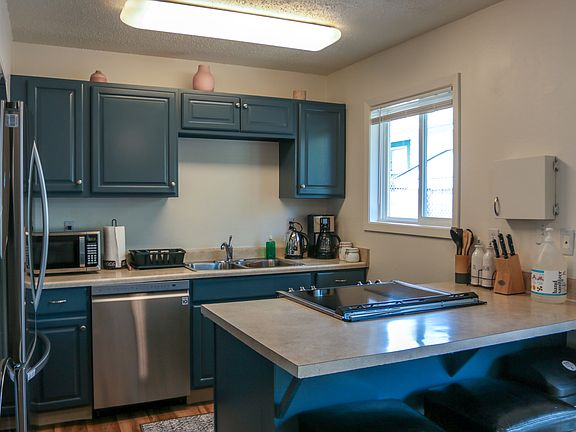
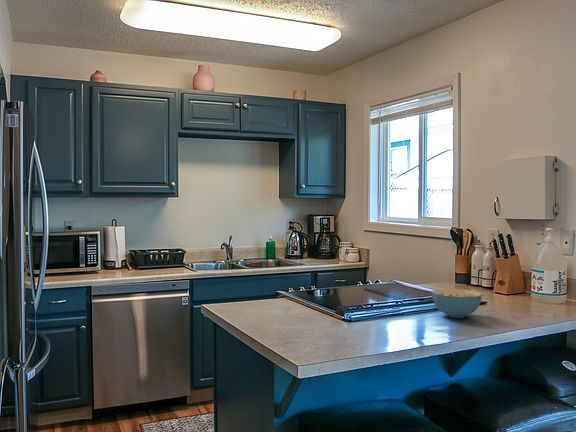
+ cereal bowl (456, 304)
